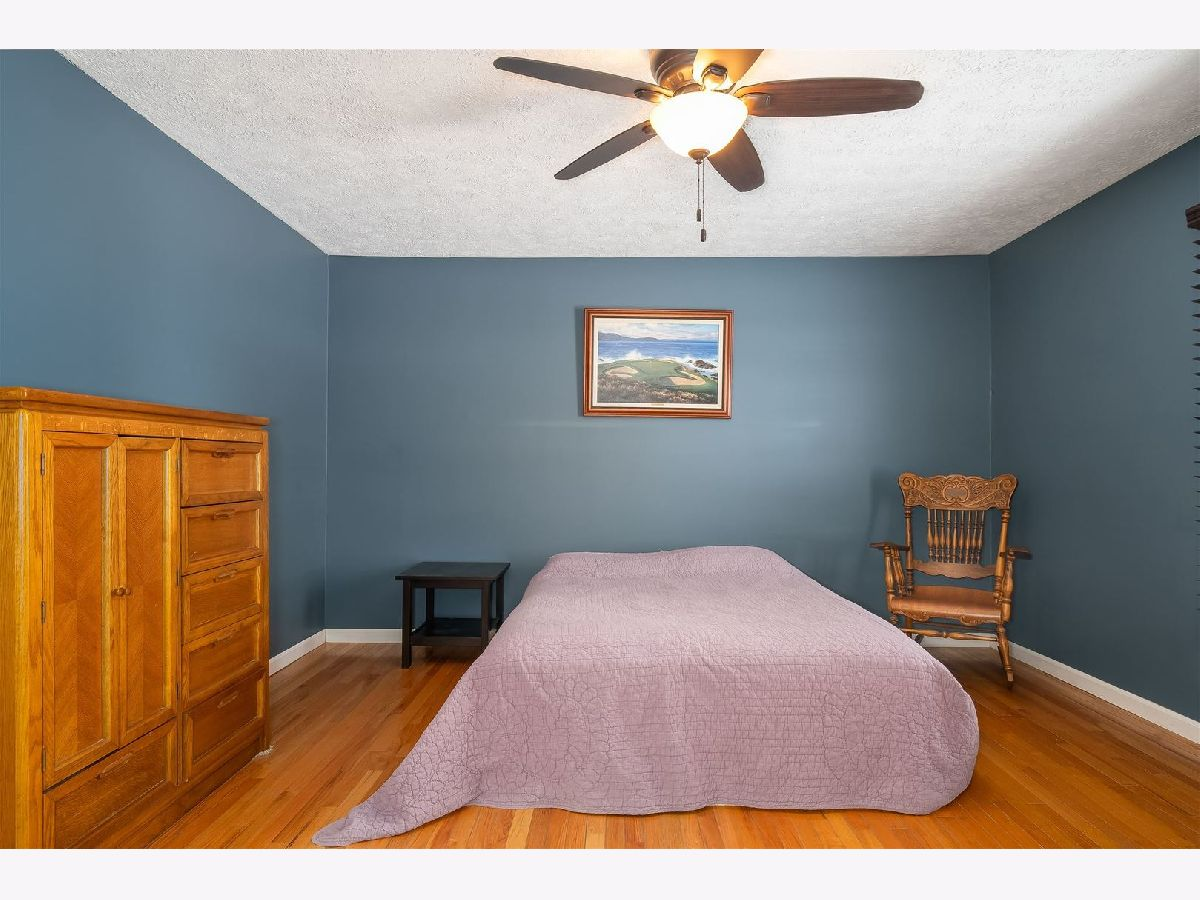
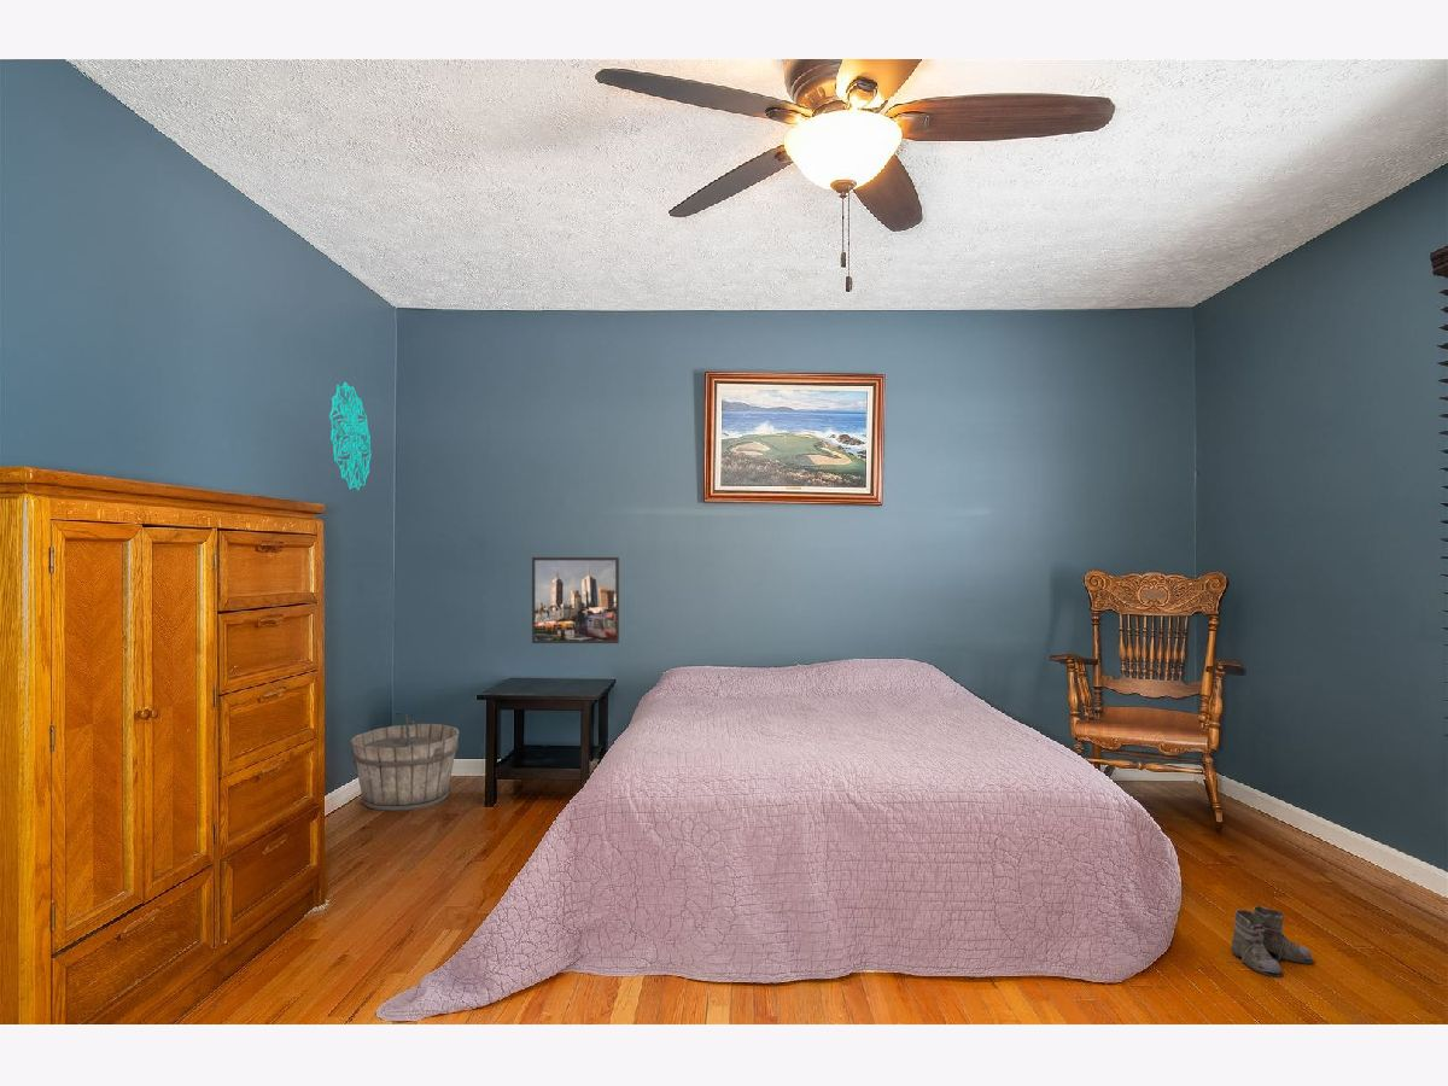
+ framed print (576, 600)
+ boots (1267, 938)
+ wall decoration (351, 437)
+ wooden bucket (407, 754)
